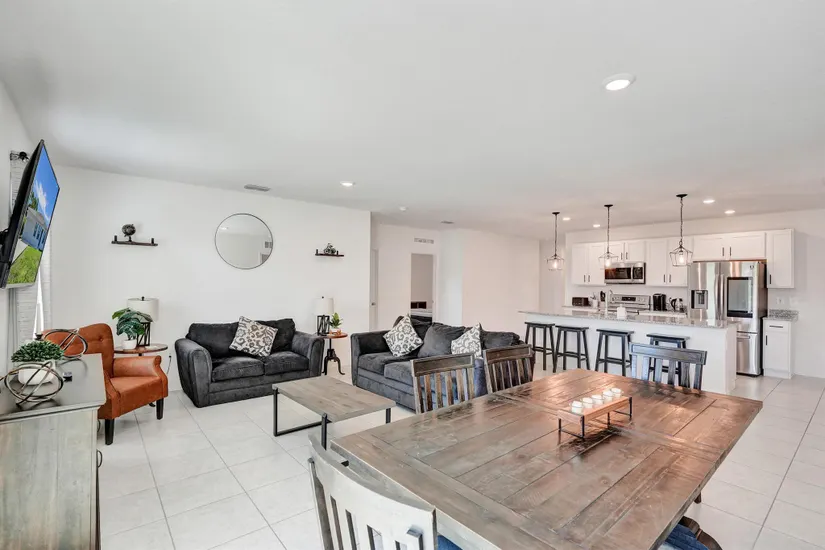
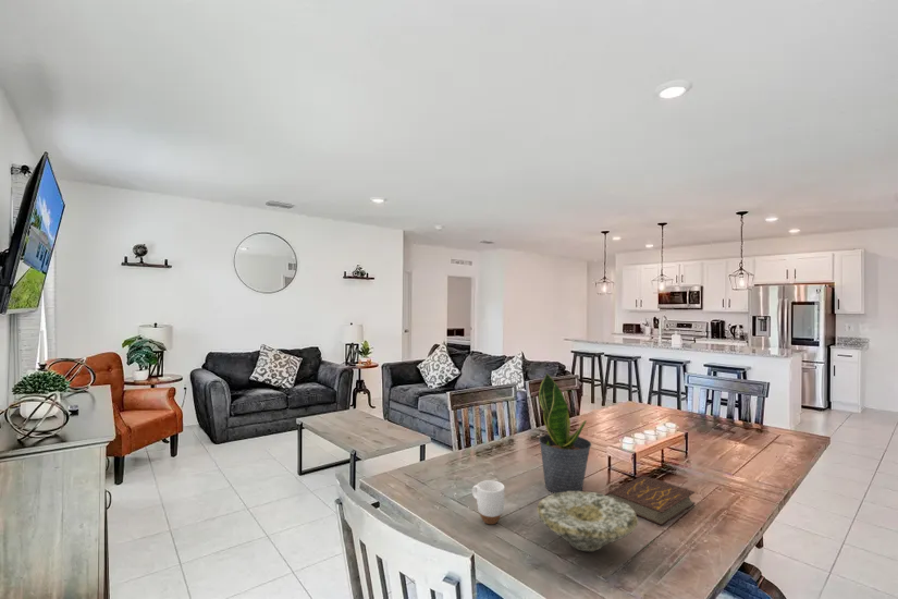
+ bowl (585, 526)
+ potted plant (564, 430)
+ book (650, 497)
+ mug (485, 501)
